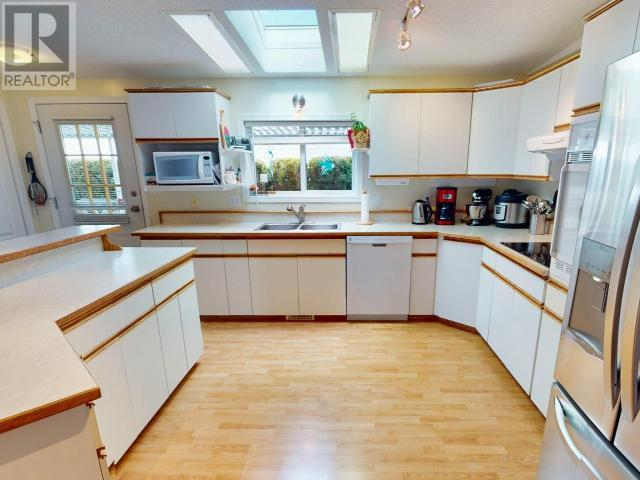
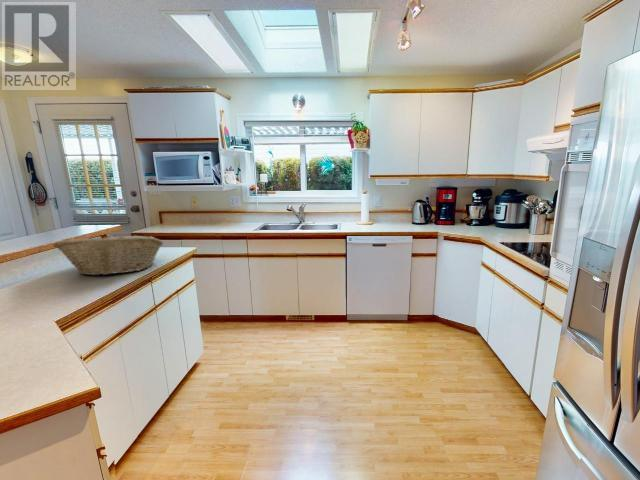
+ fruit basket (113, 251)
